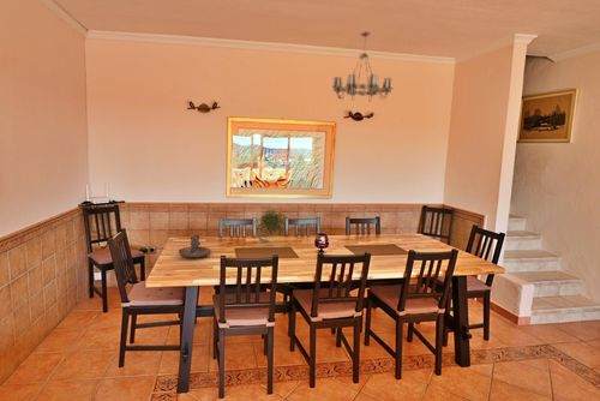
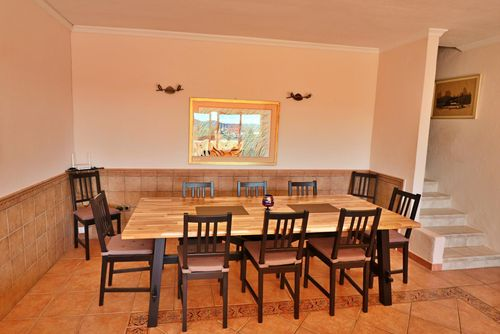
- candle holder (194, 245)
- chandelier (361, 64)
- plant (269, 226)
